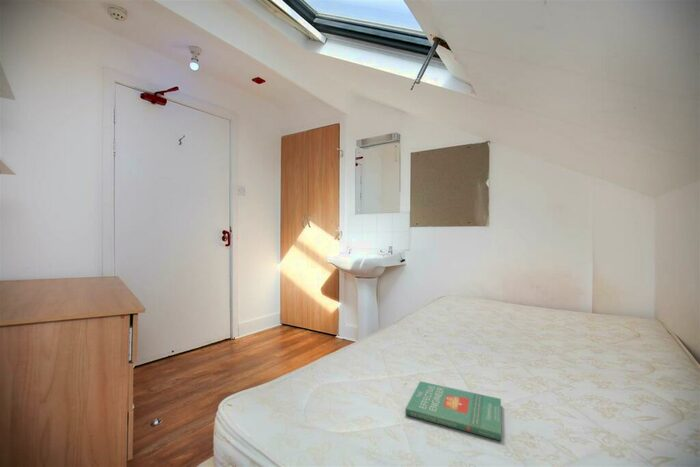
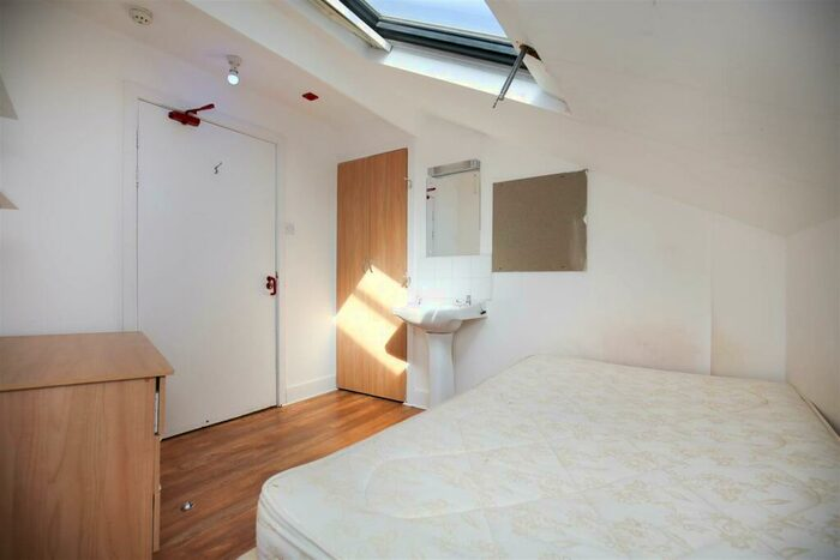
- book (454, 406)
